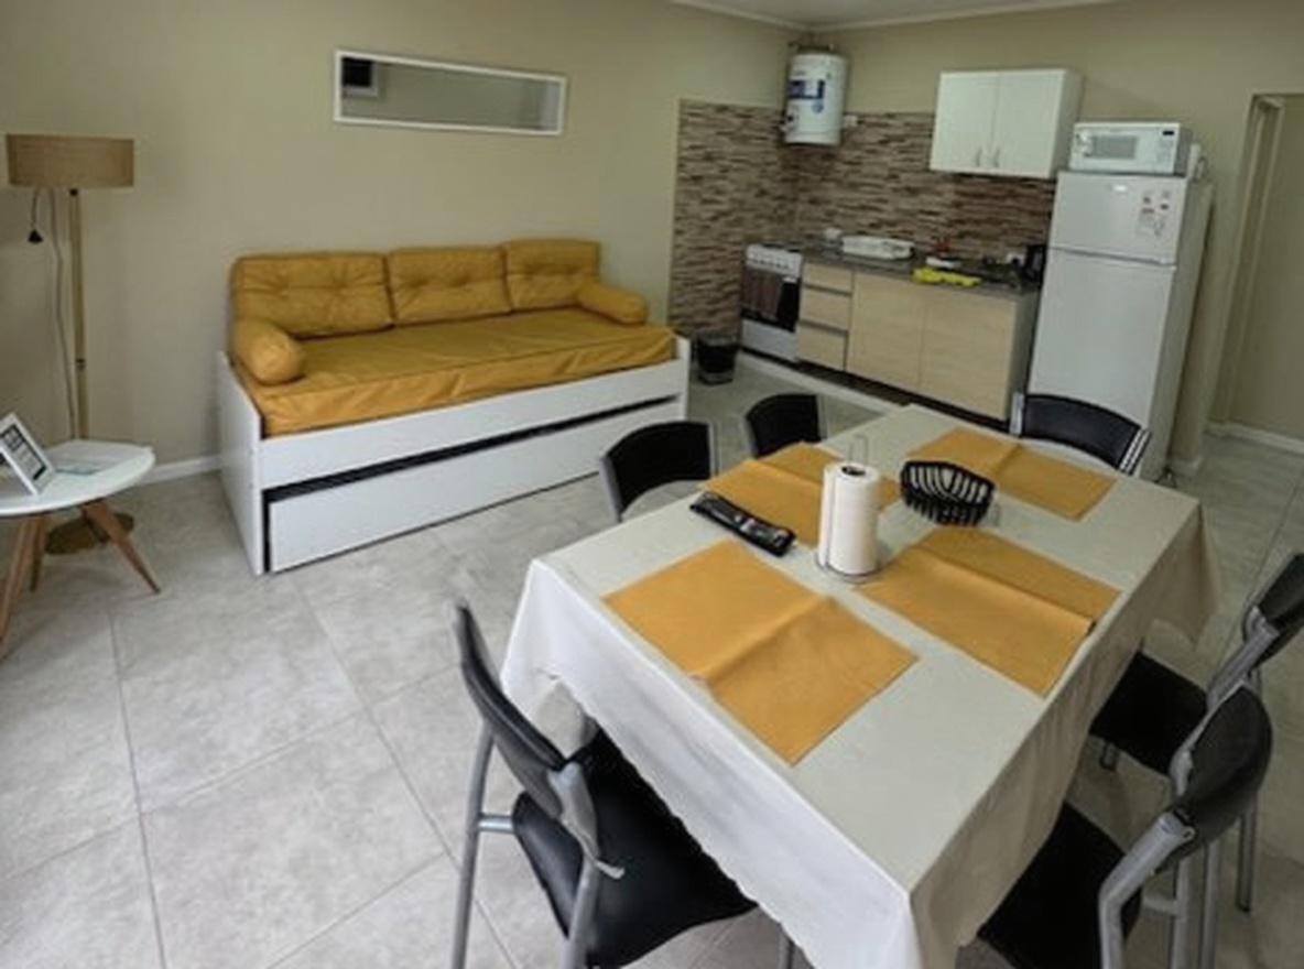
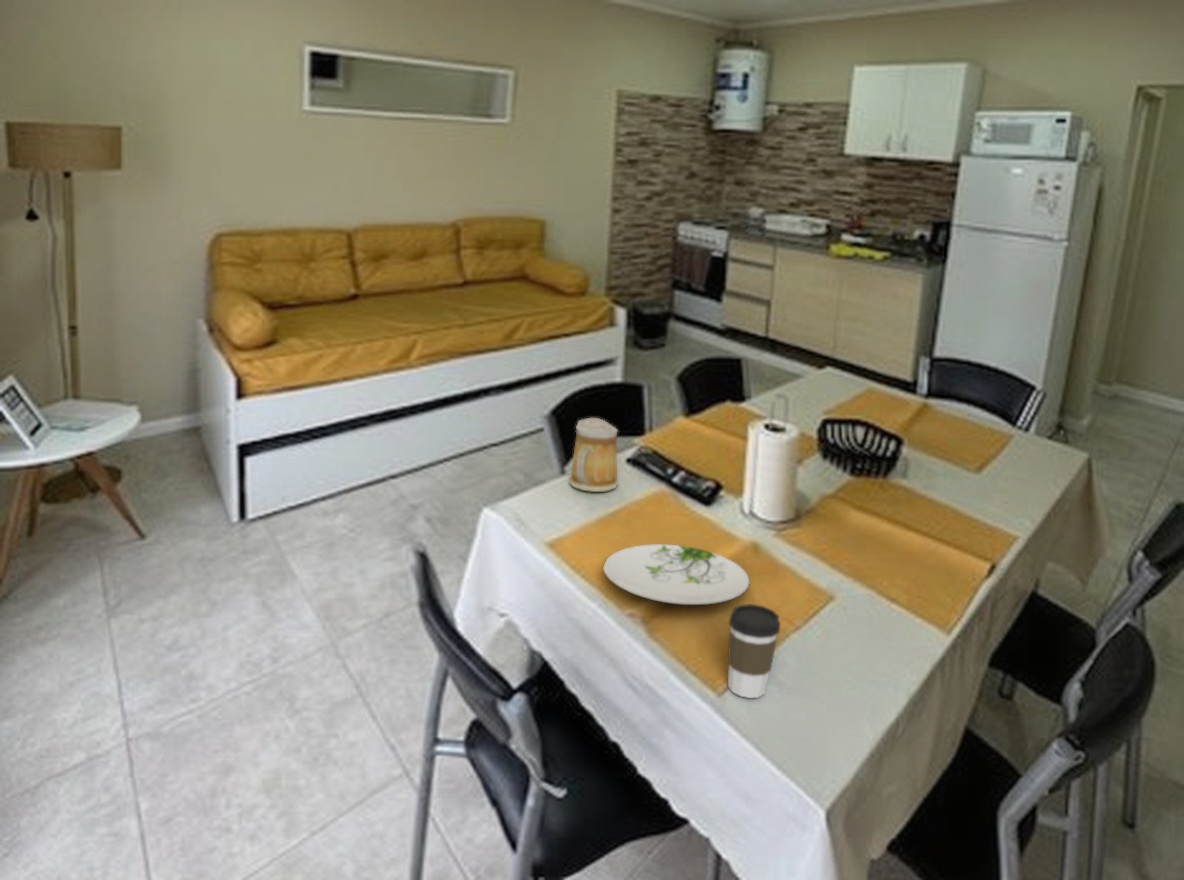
+ coffee cup (751, 651)
+ plate (675, 580)
+ mug (593, 453)
